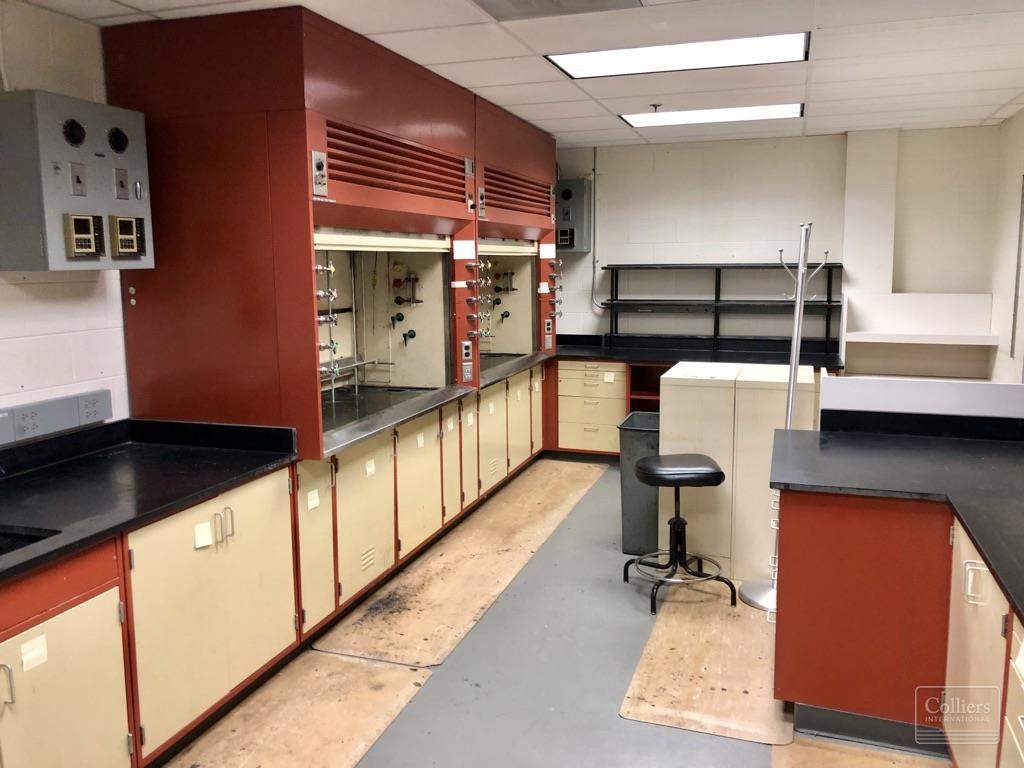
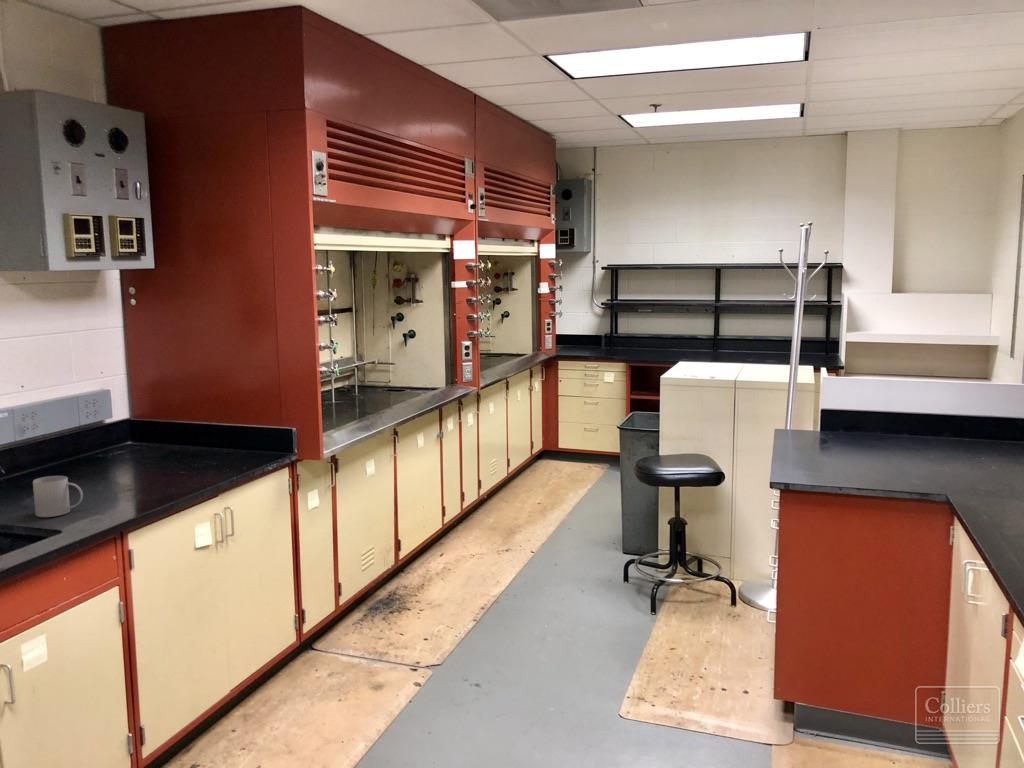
+ mug (58, 495)
